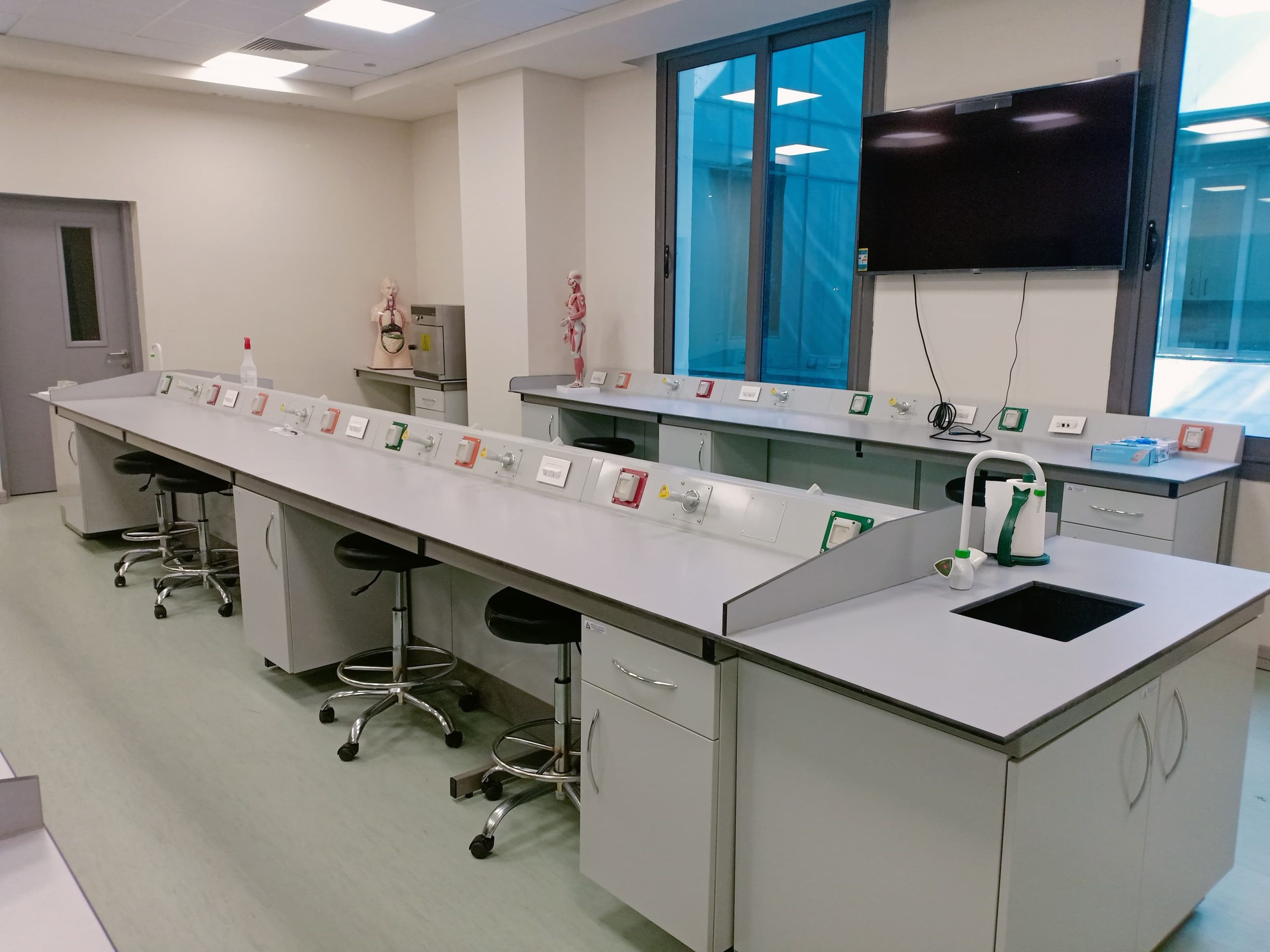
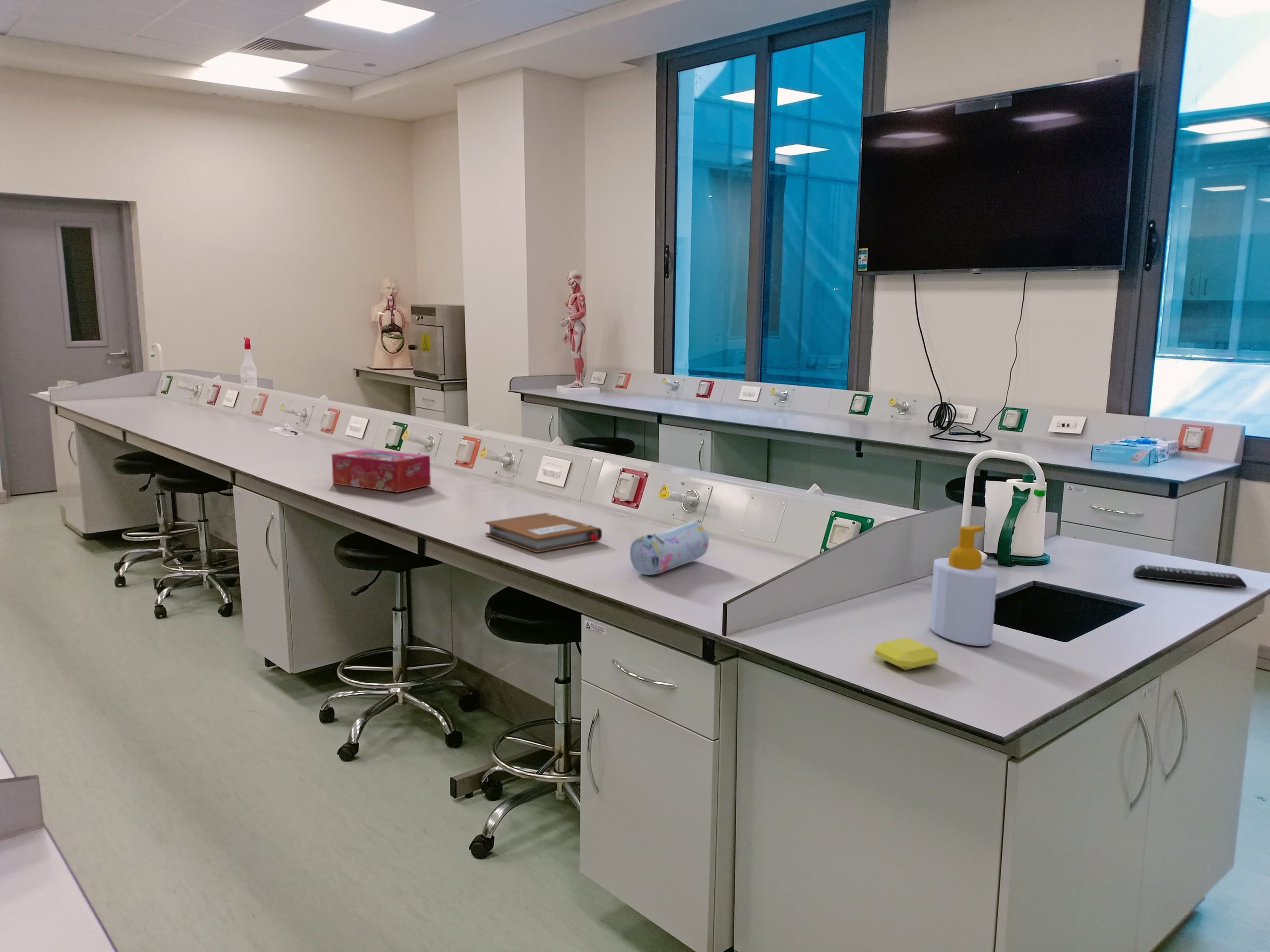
+ soap bottle (963, 582)
+ notebook (545, 532)
+ pencil case (670, 547)
+ soap bar (906, 653)
+ tissue box (381, 470)
+ remote control (1189, 576)
